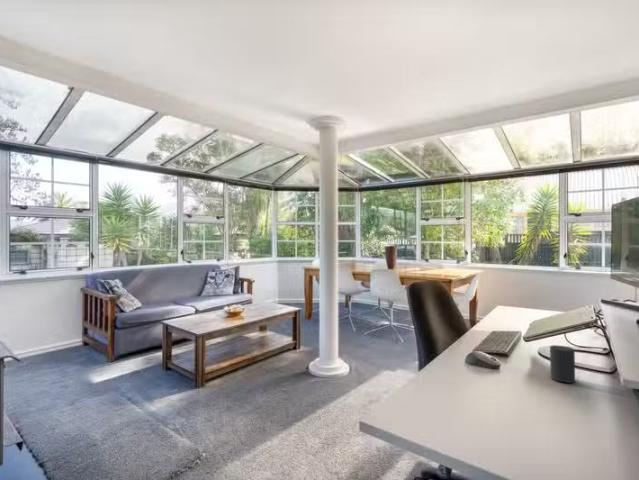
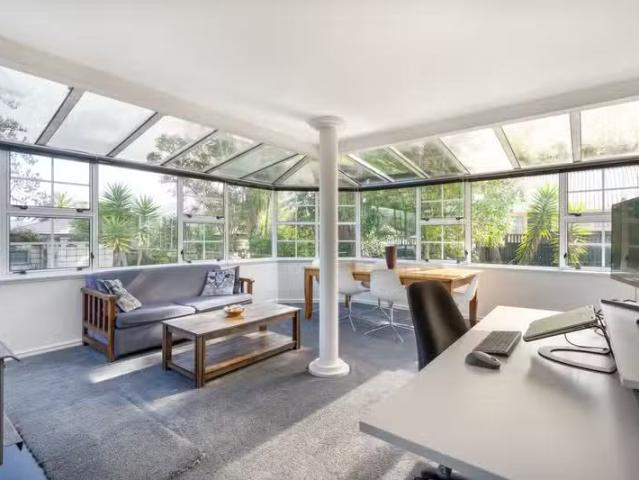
- cup (562, 363)
